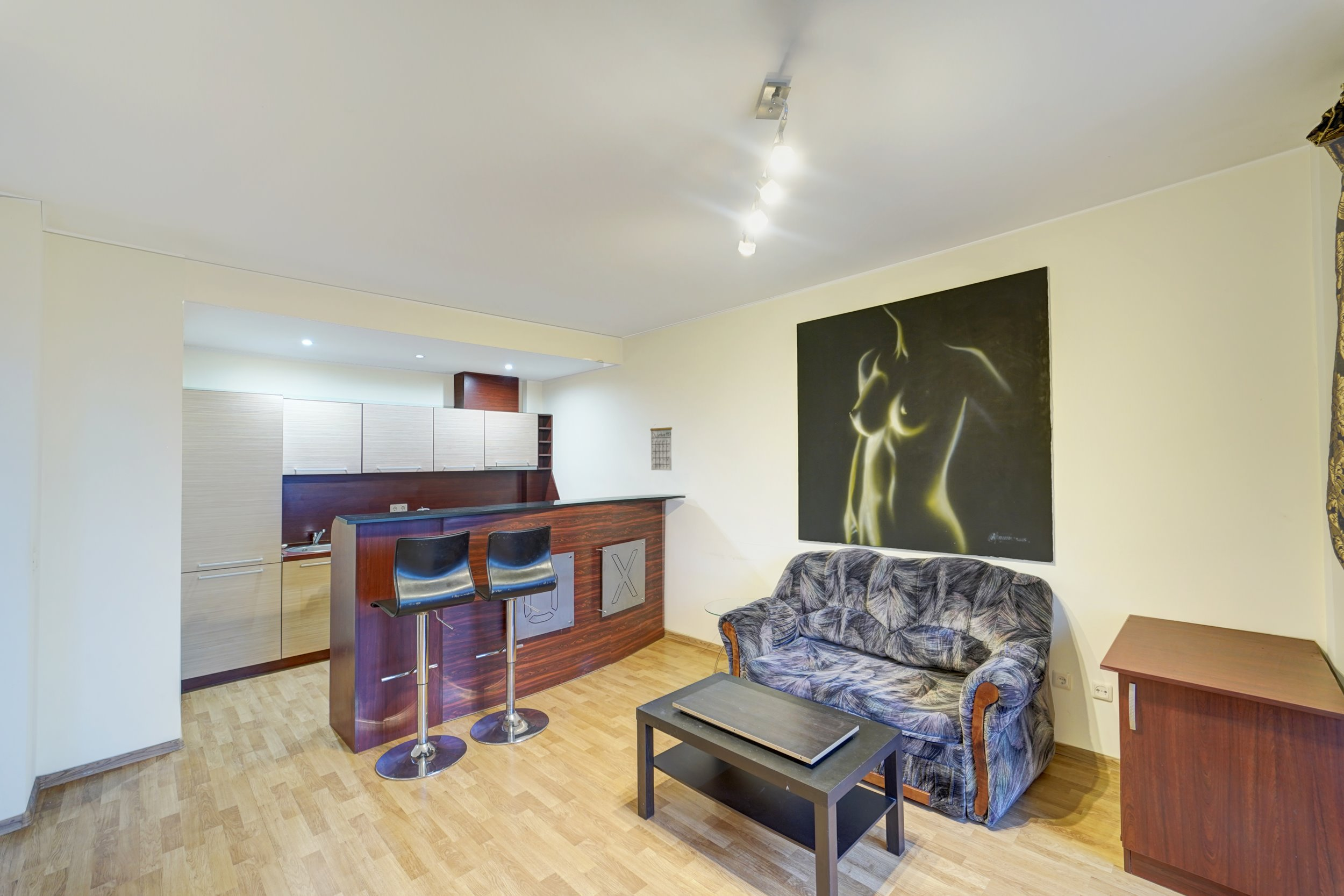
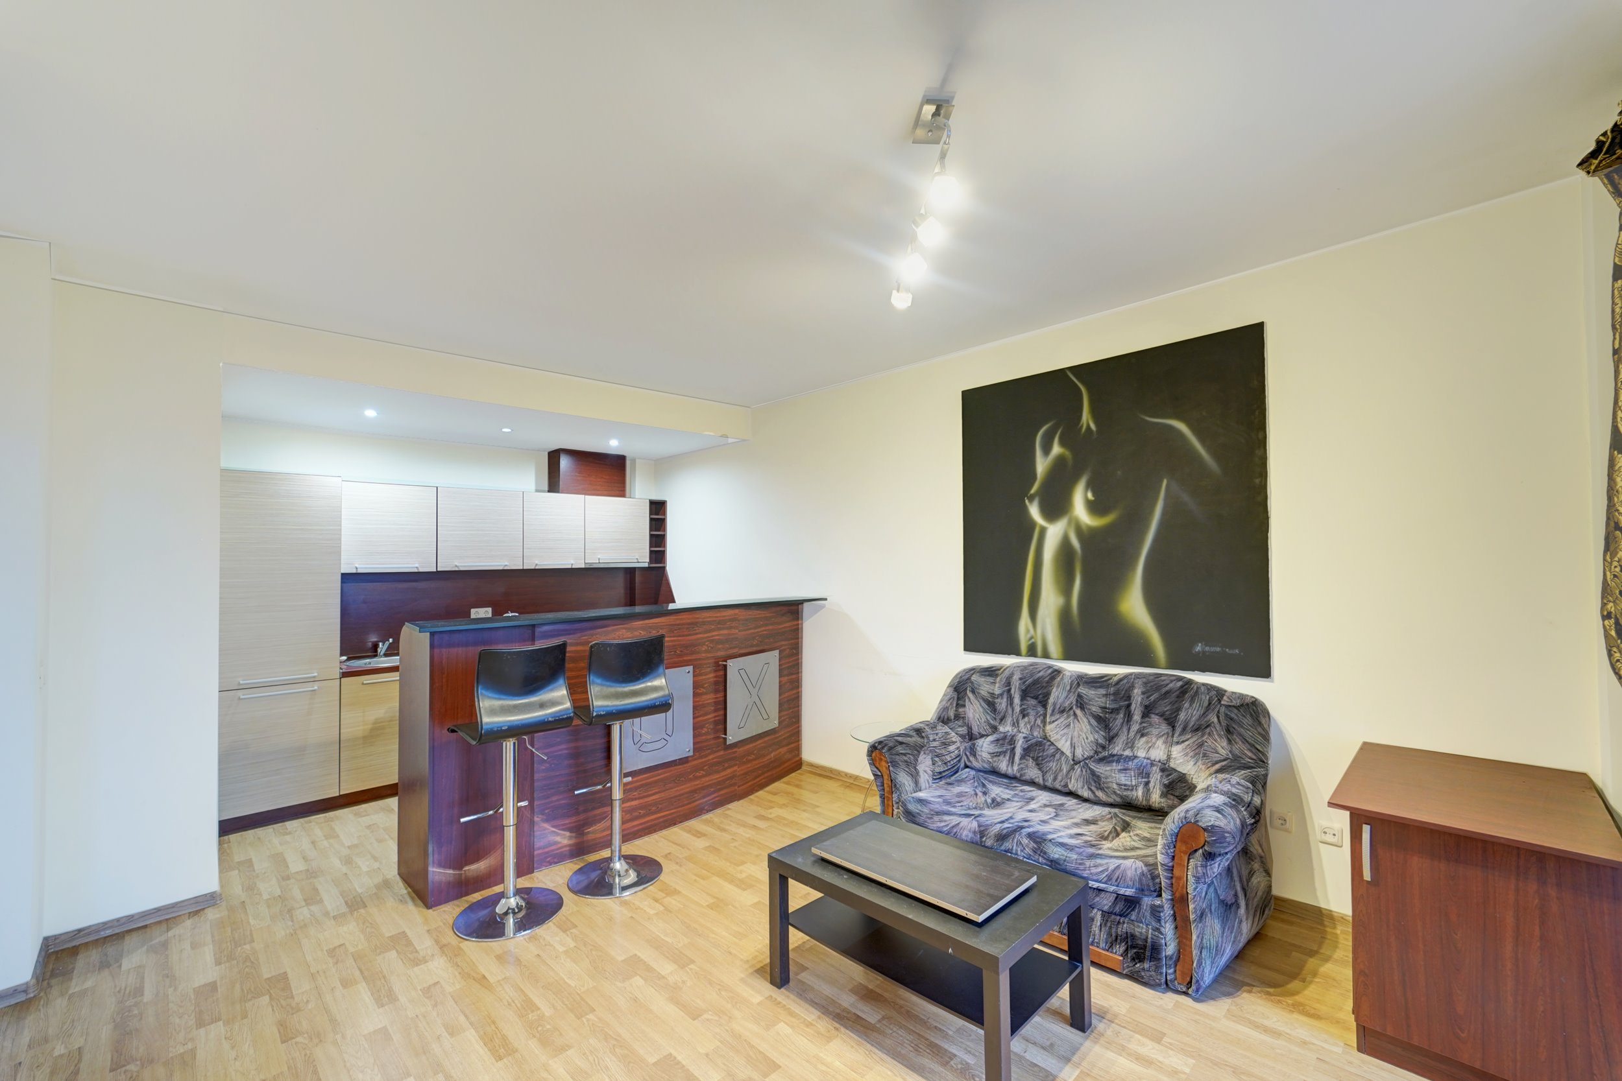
- calendar (661, 444)
